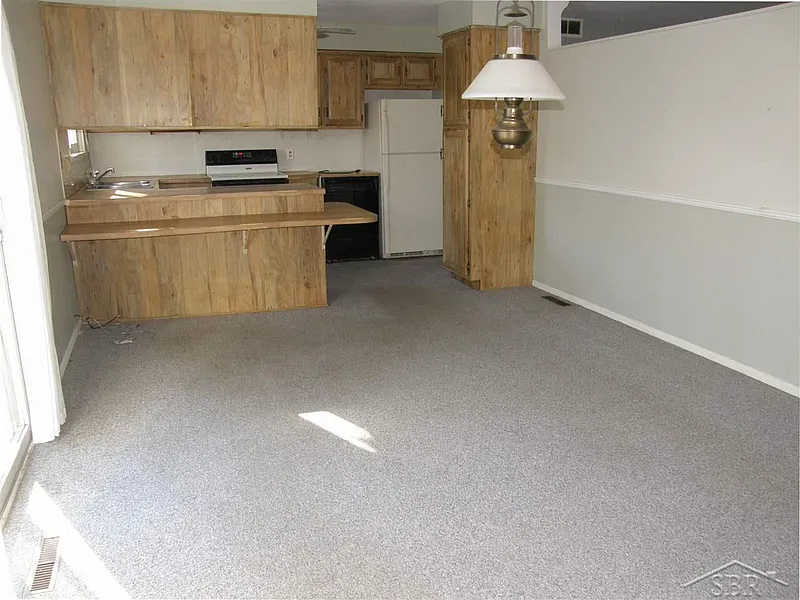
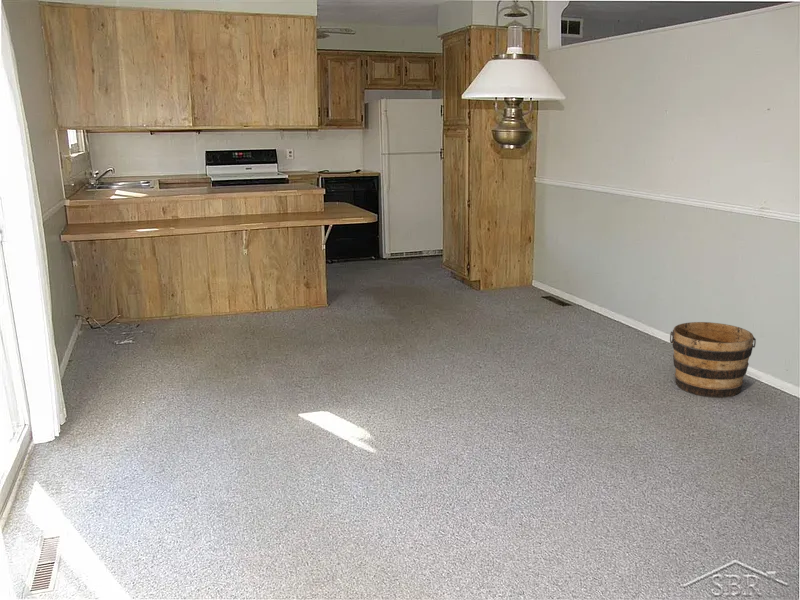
+ bucket (710, 359)
